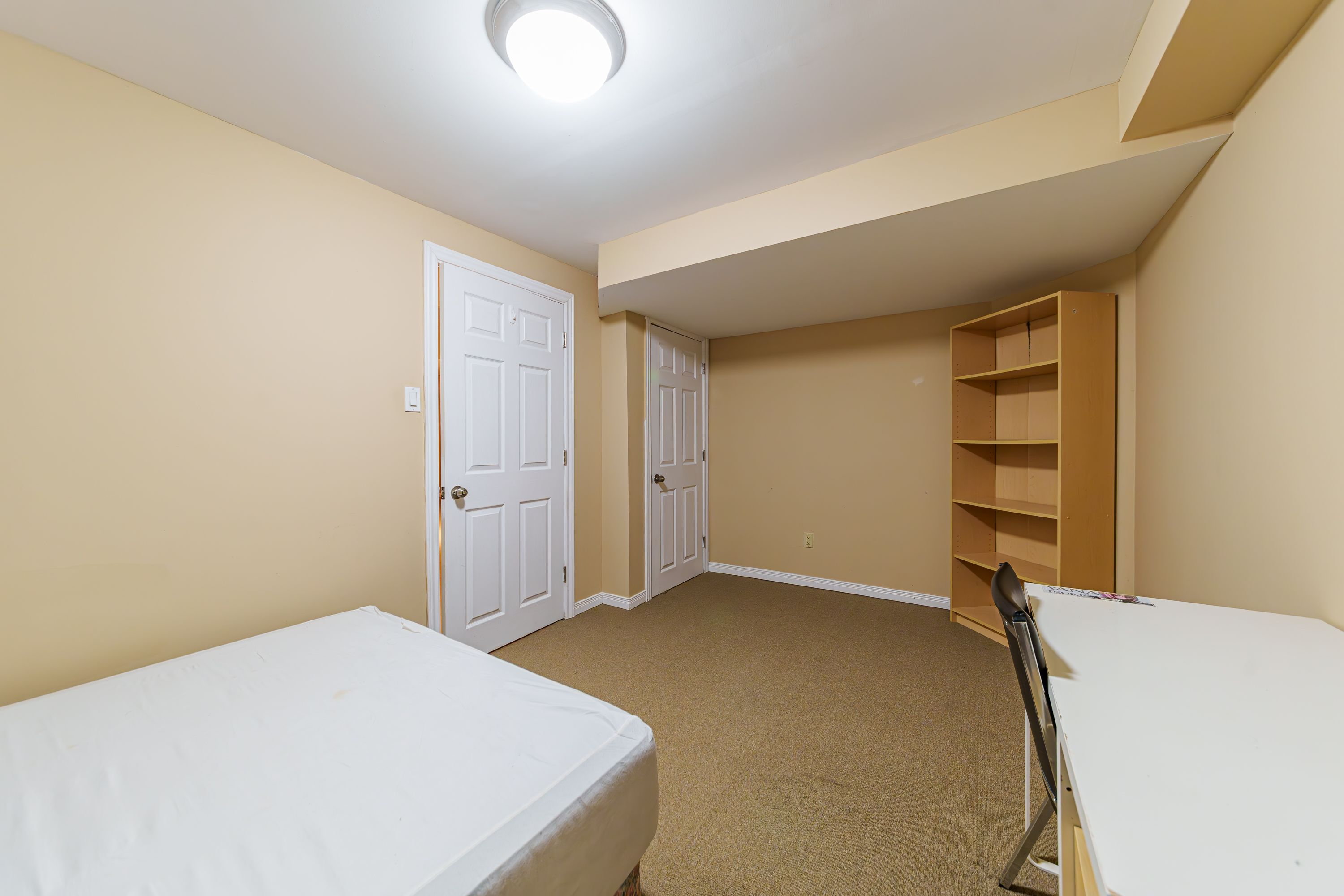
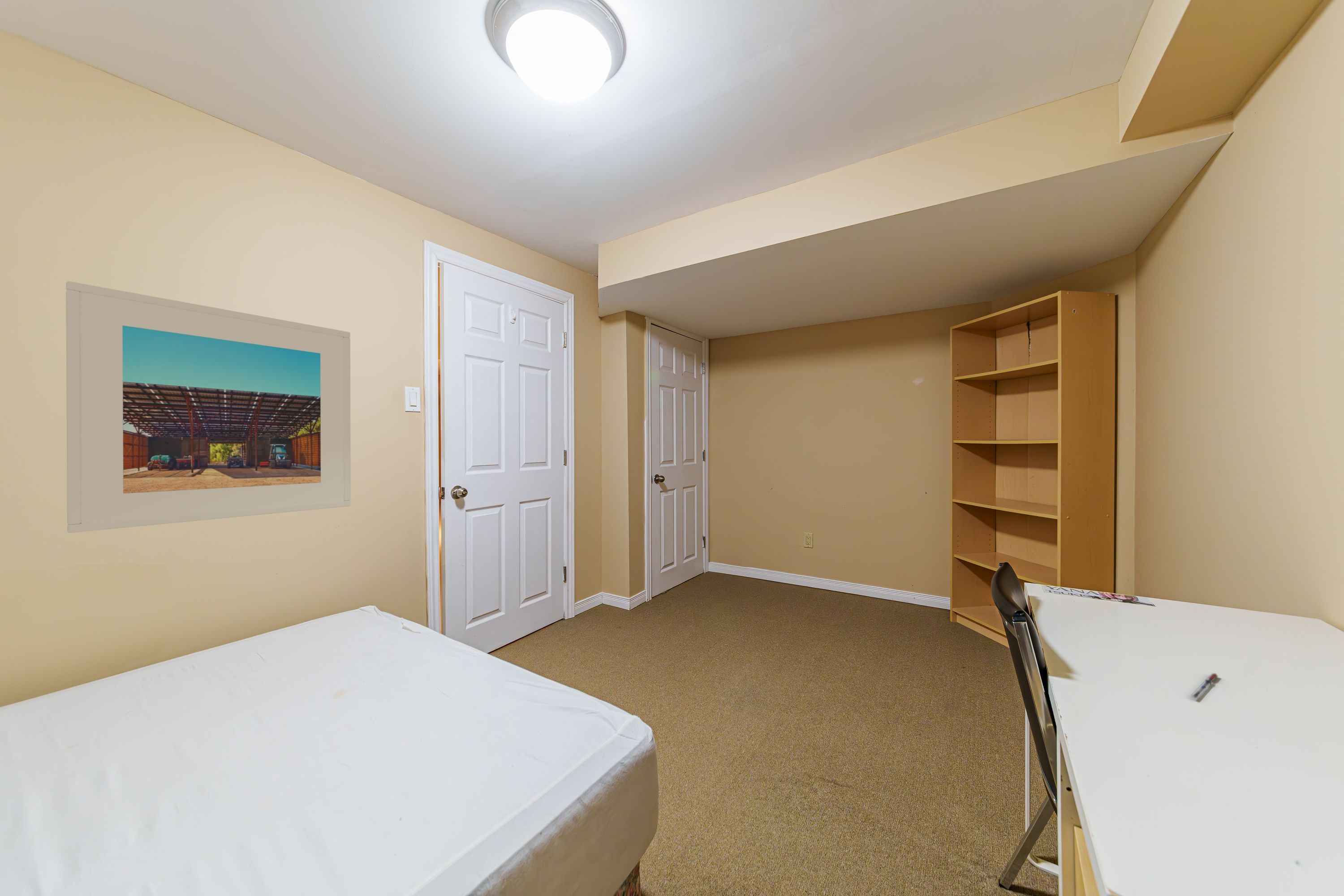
+ pen (1205, 685)
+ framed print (234, 414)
